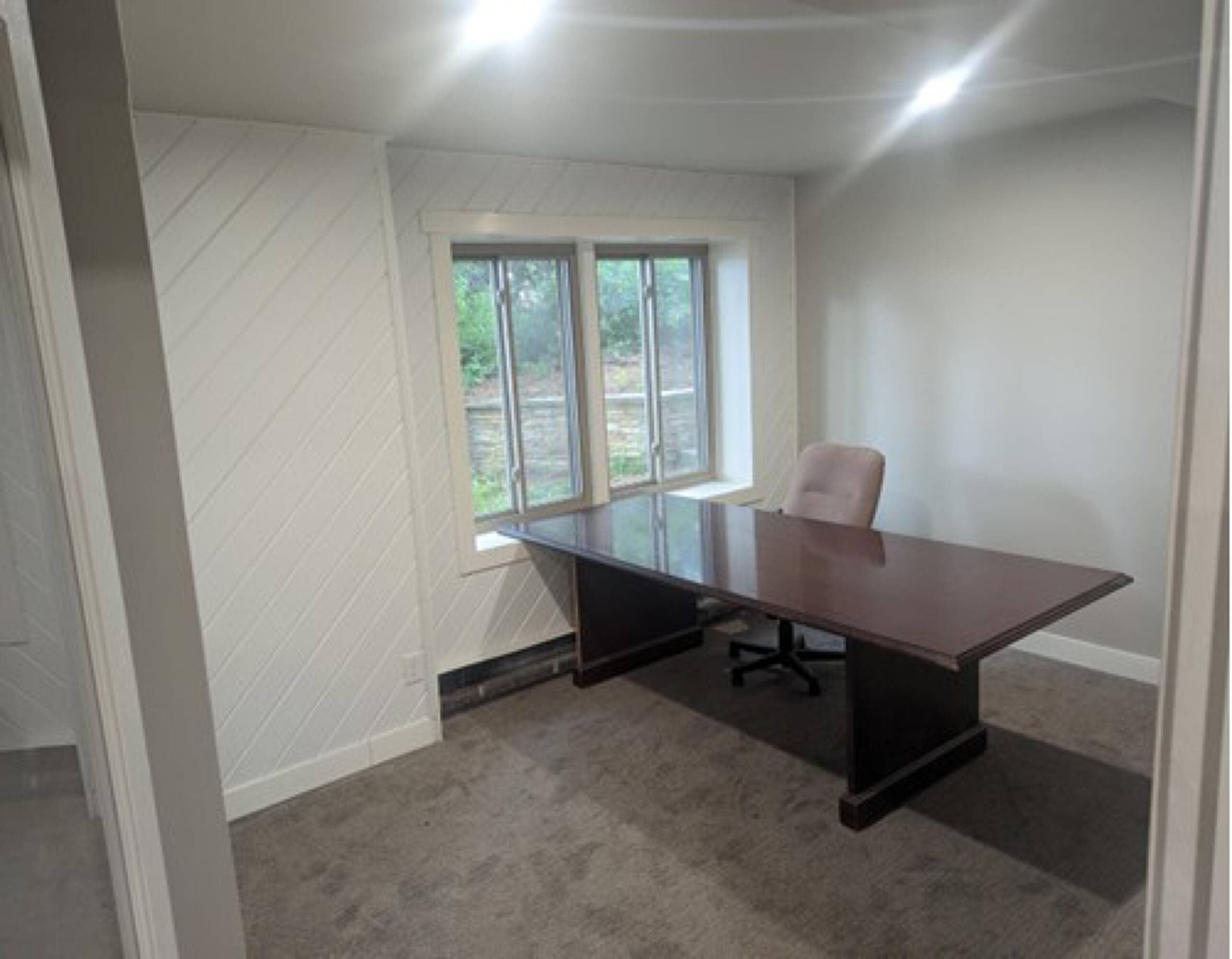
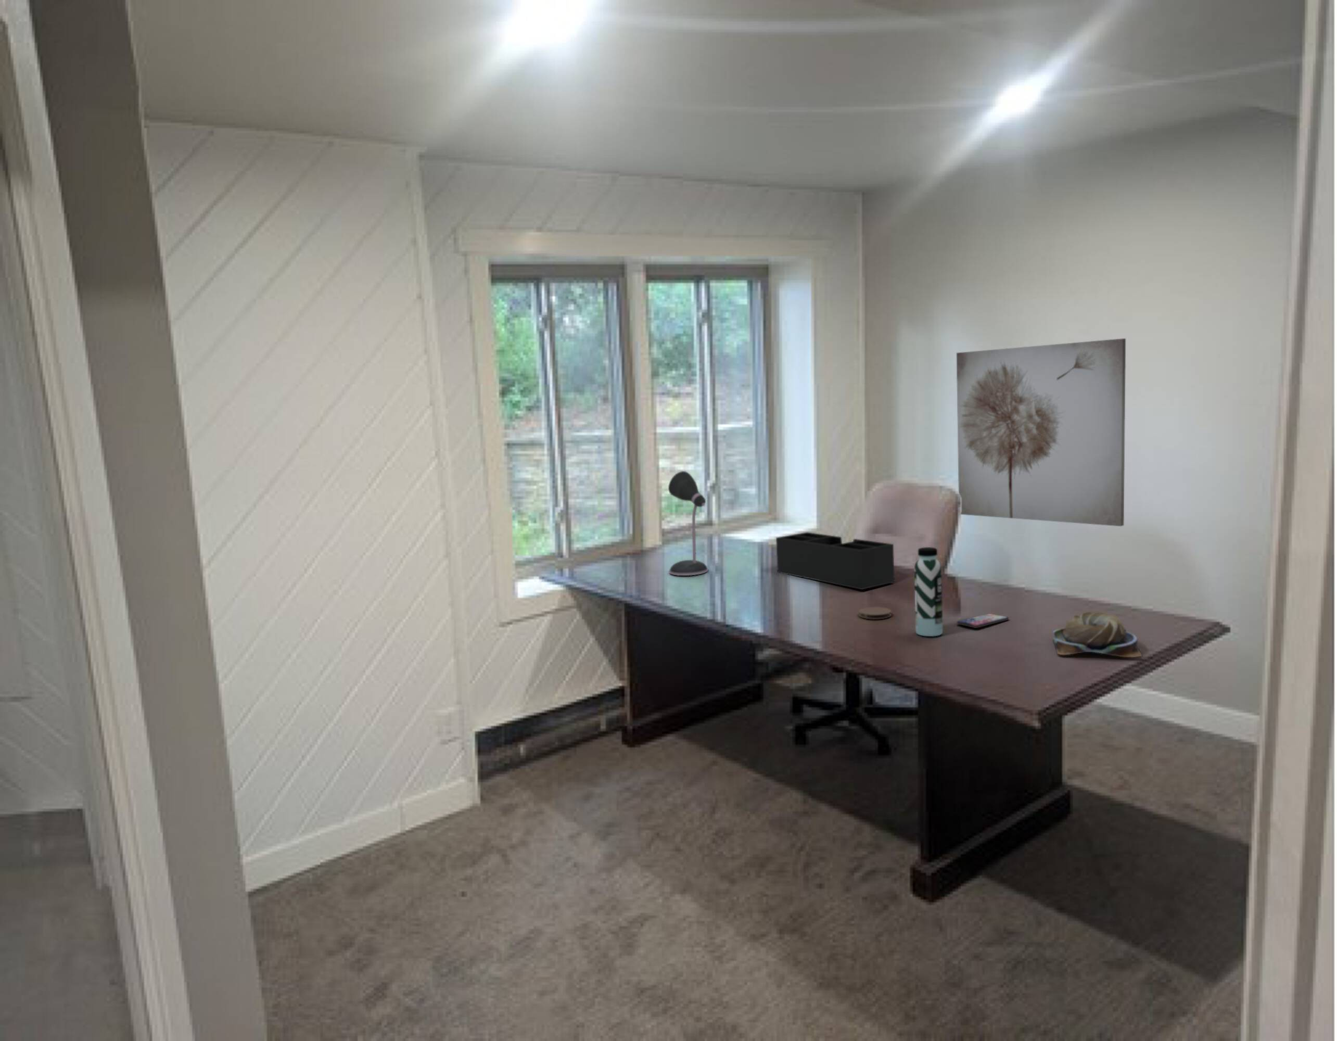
+ coaster (875, 612)
+ wall art (1034, 433)
+ smartphone (982, 621)
+ desk organizer (832, 559)
+ desk lamp (692, 522)
+ water bottle (928, 591)
+ pastry (1095, 631)
